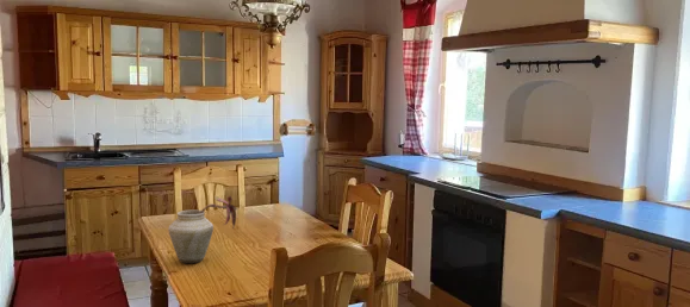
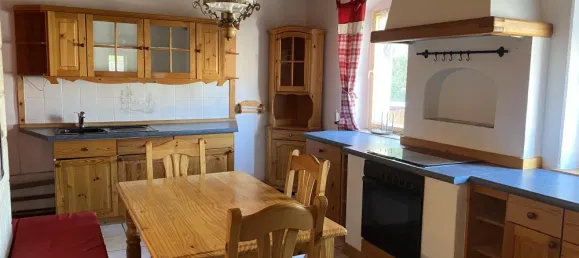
- vase (203, 226)
